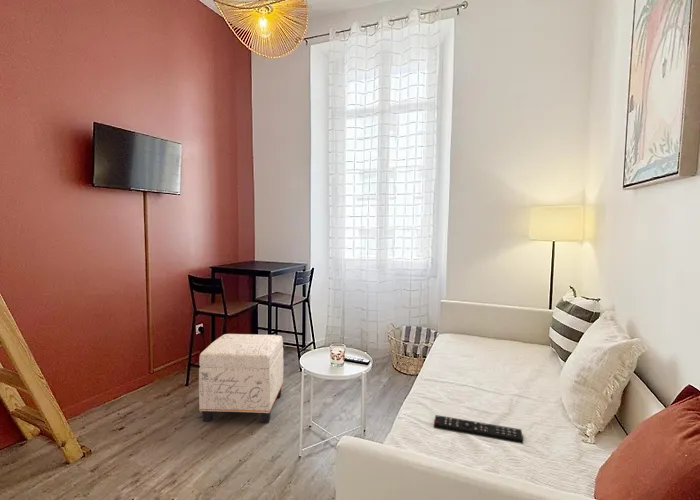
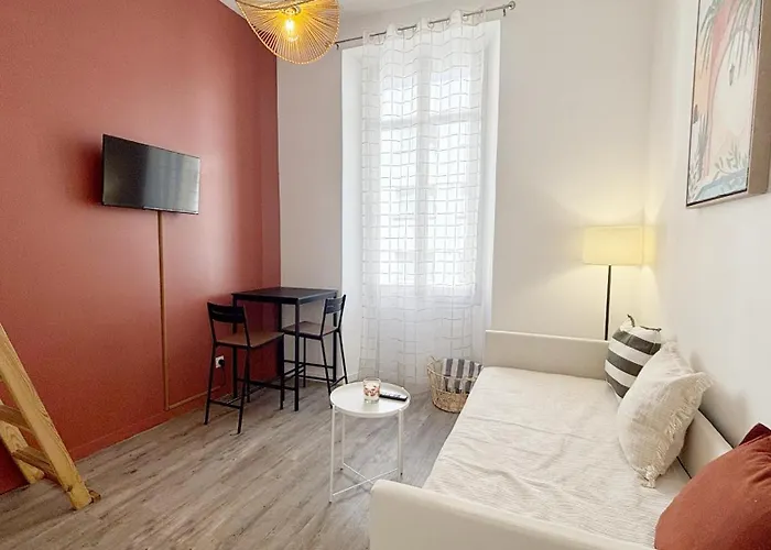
- ottoman (244, 374)
- remote control (476, 428)
